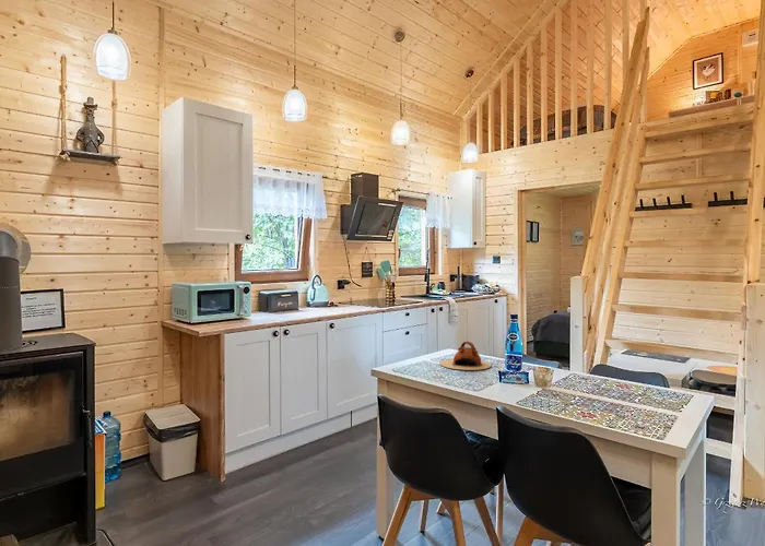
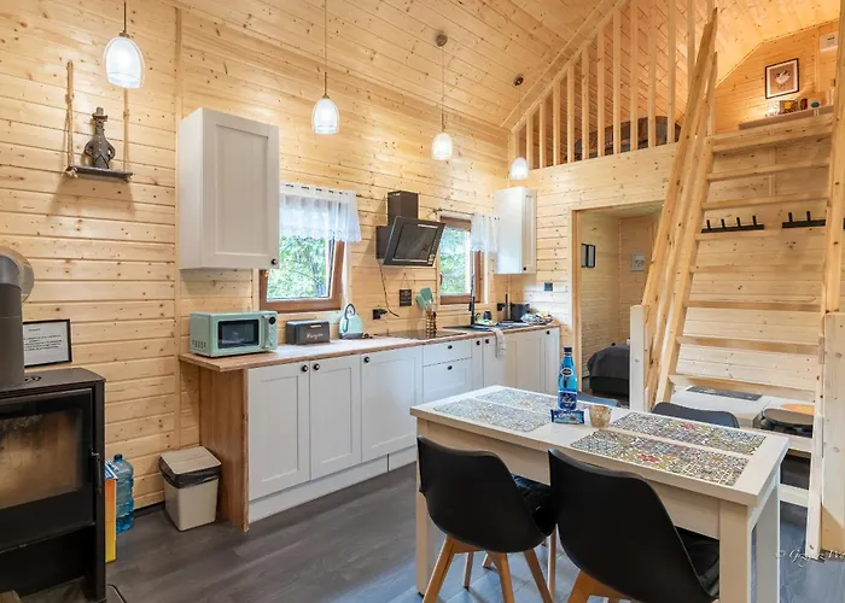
- teapot (464, 352)
